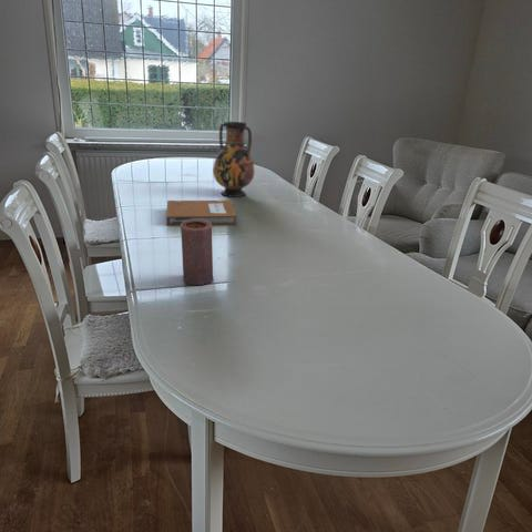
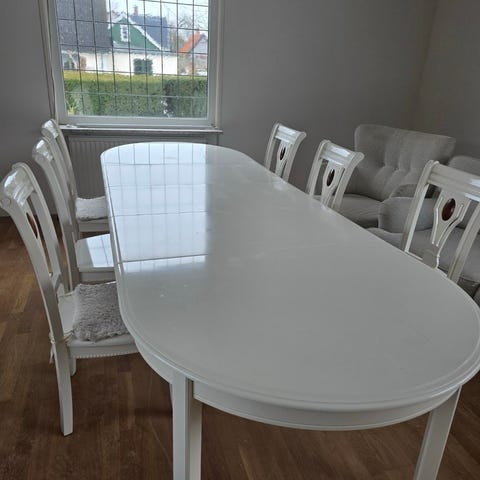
- vase (234, 158)
- notebook (202, 212)
- candle (197, 252)
